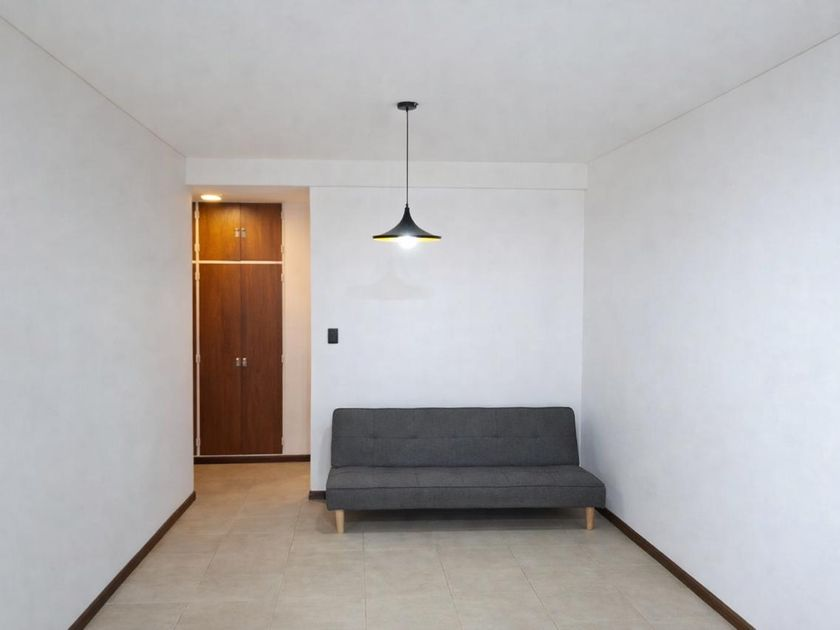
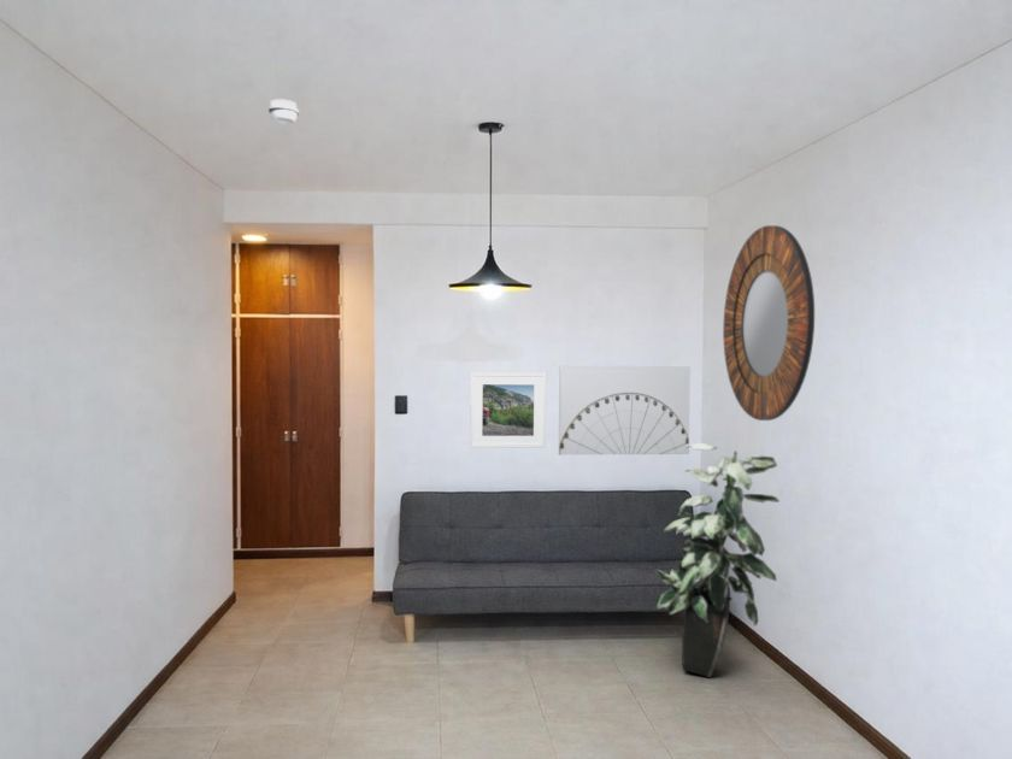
+ home mirror (763, 323)
+ indoor plant (713, 557)
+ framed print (507, 410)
+ smoke detector (283, 112)
+ wall art (624, 410)
